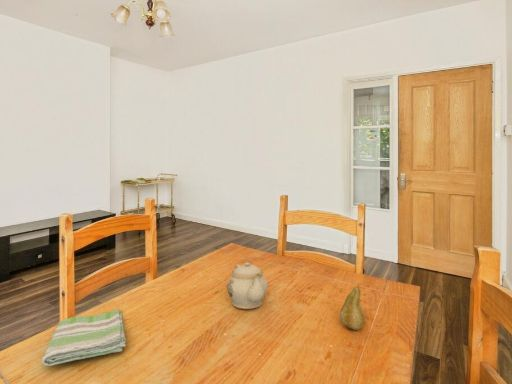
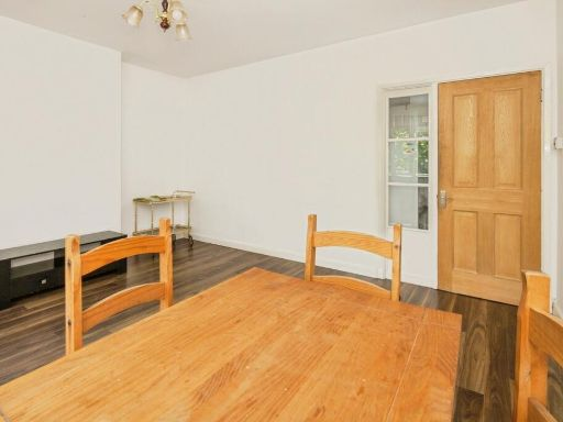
- dish towel (88, 331)
- teapot (246, 282)
- fruit (352, 306)
